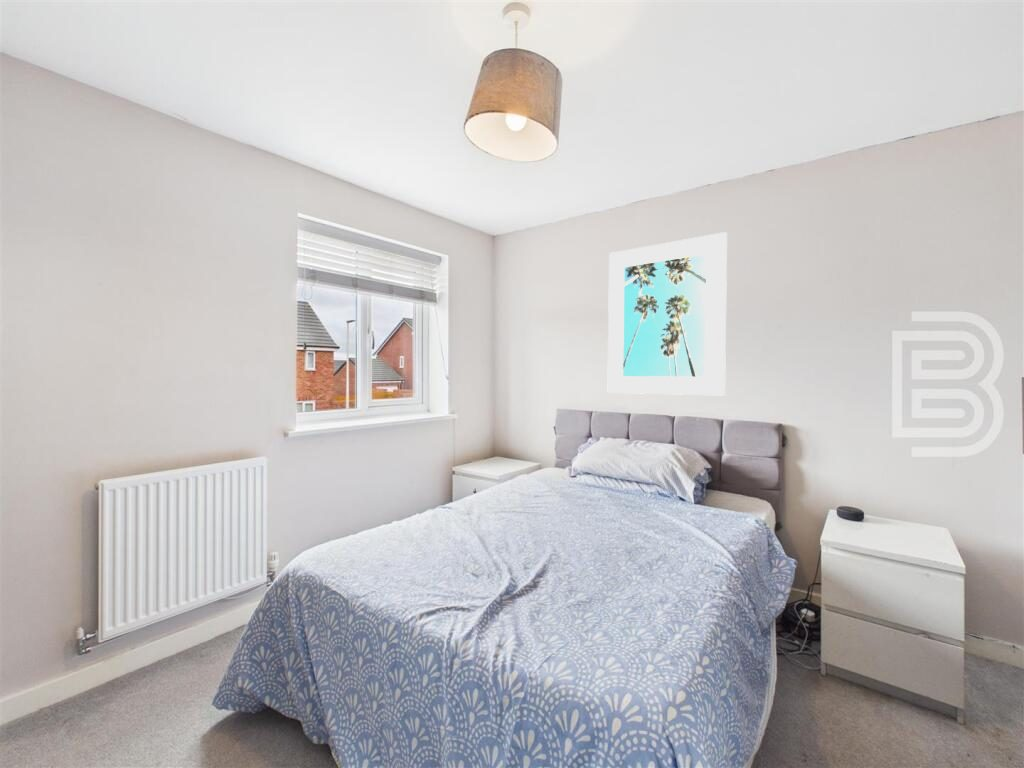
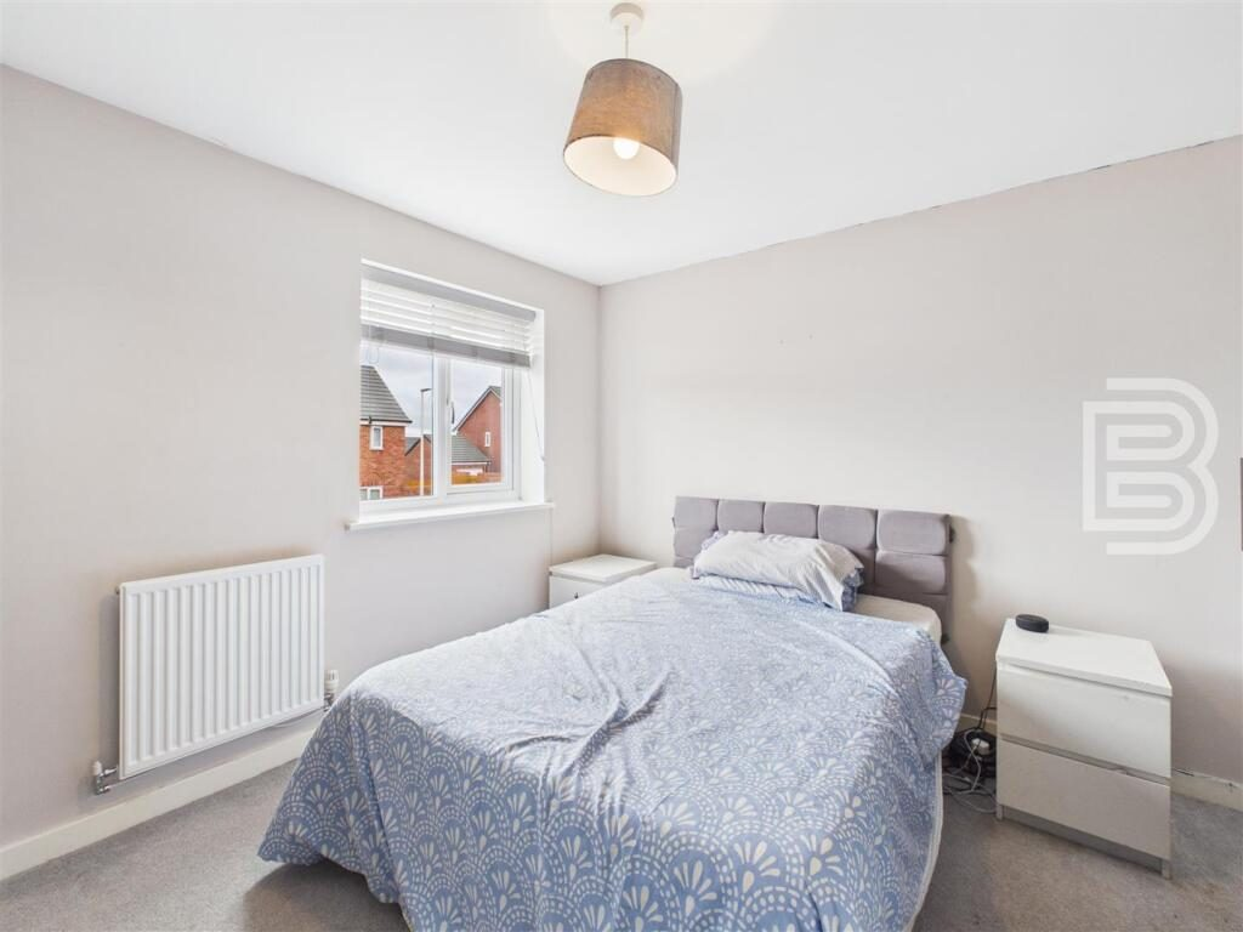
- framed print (662, 318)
